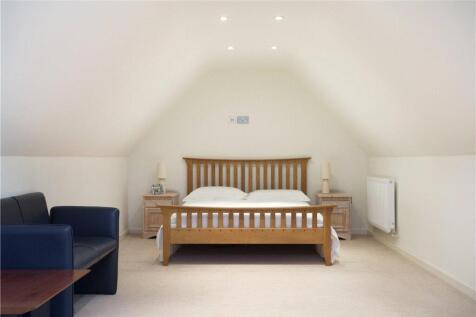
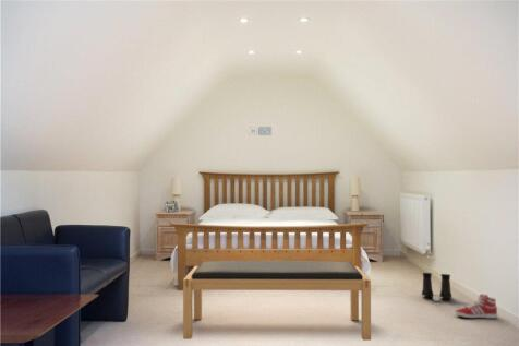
+ sneaker (475, 305)
+ boots (431, 284)
+ bench (276, 289)
